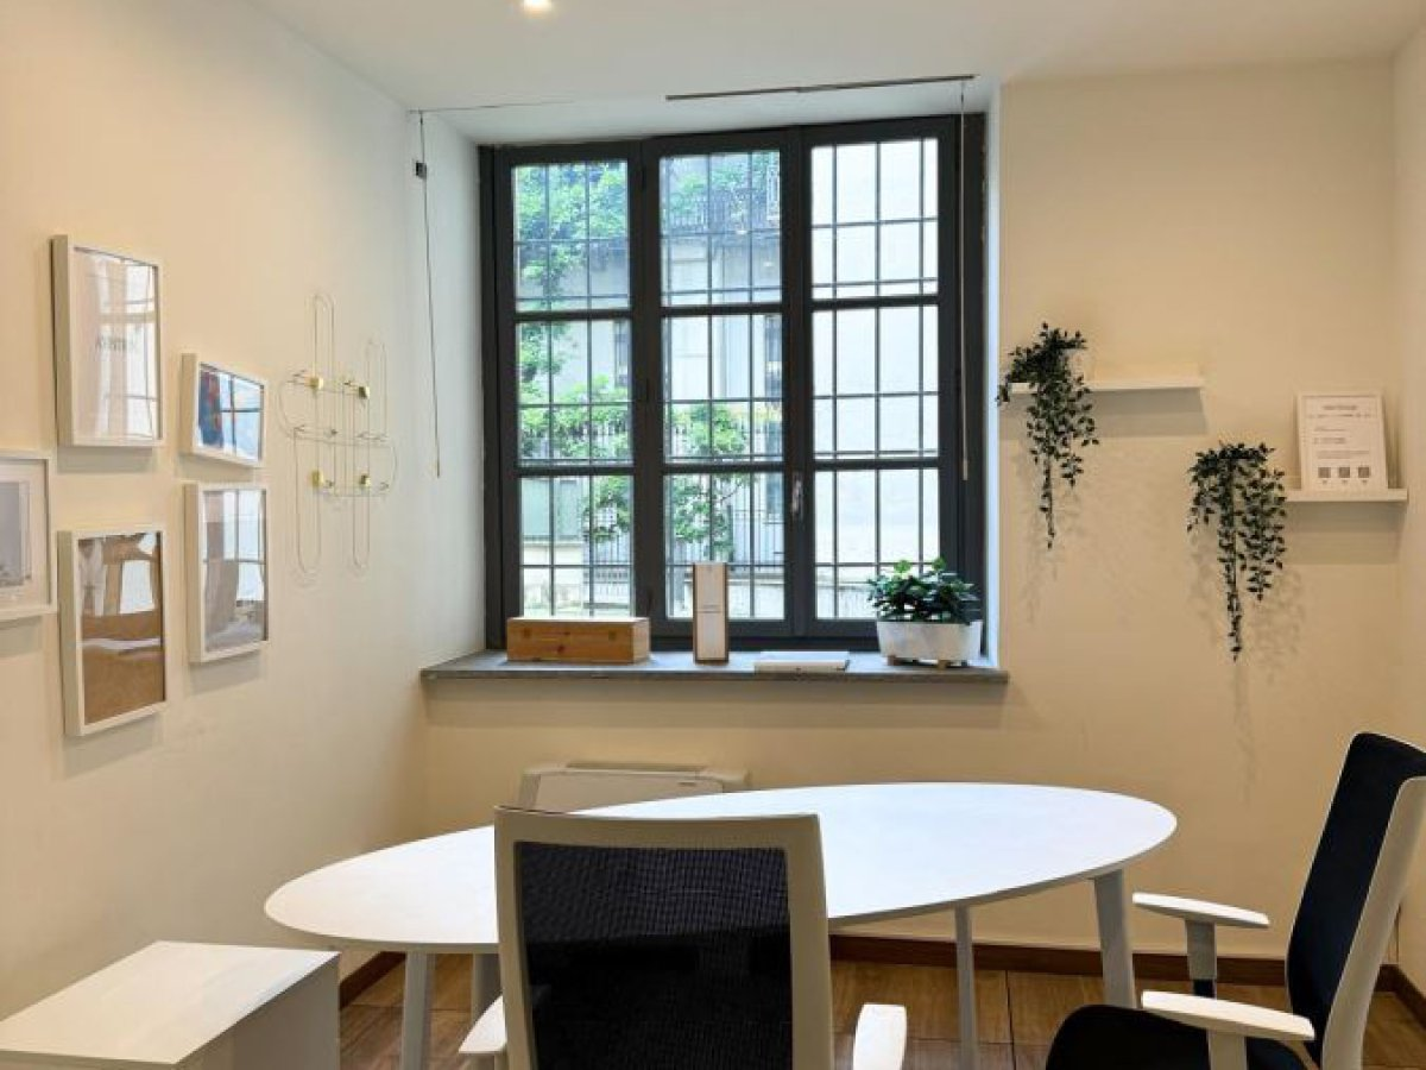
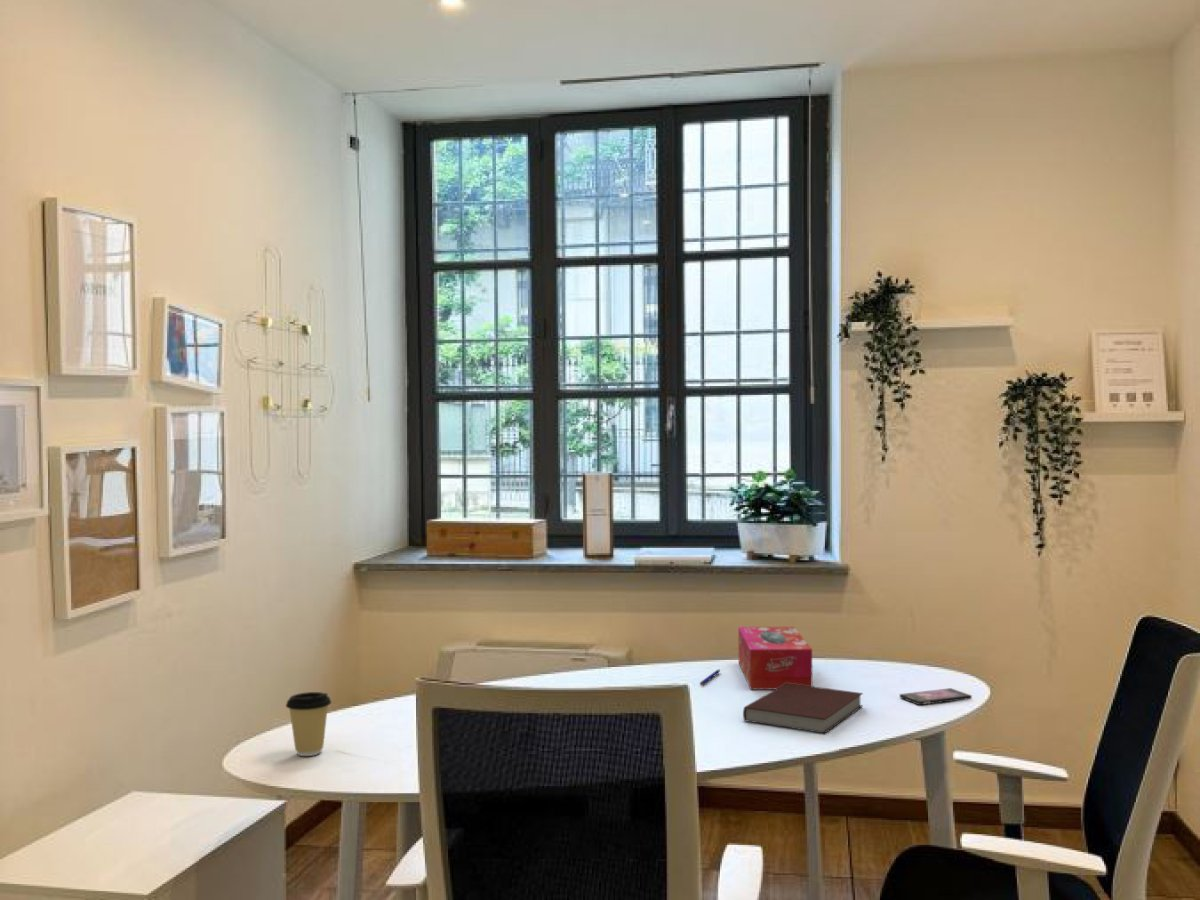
+ pen (710, 676)
+ tissue box (773, 656)
+ coffee cup (309, 723)
+ smartphone (935, 696)
+ notebook (804, 706)
